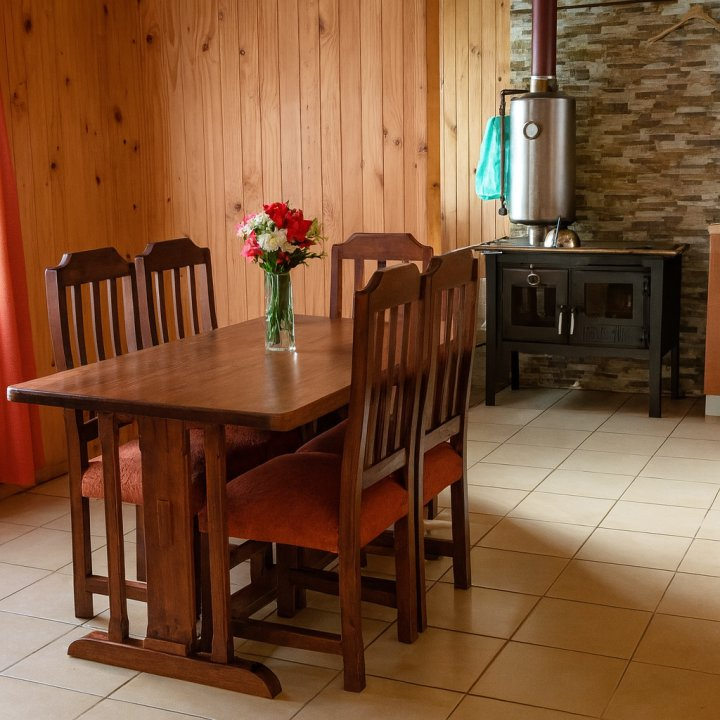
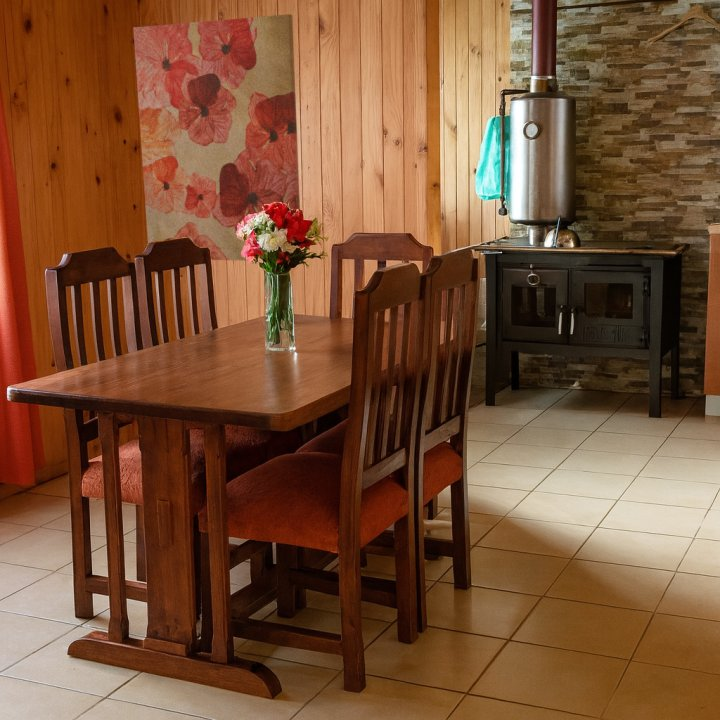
+ wall art (217, 143)
